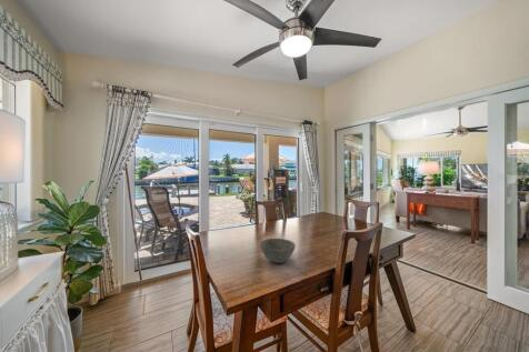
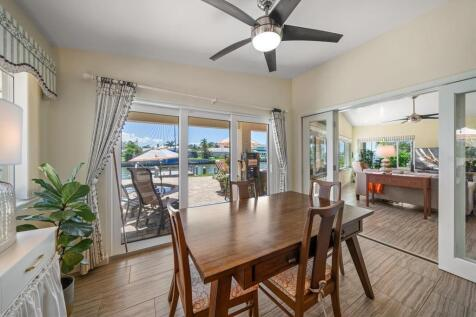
- bowl (277, 251)
